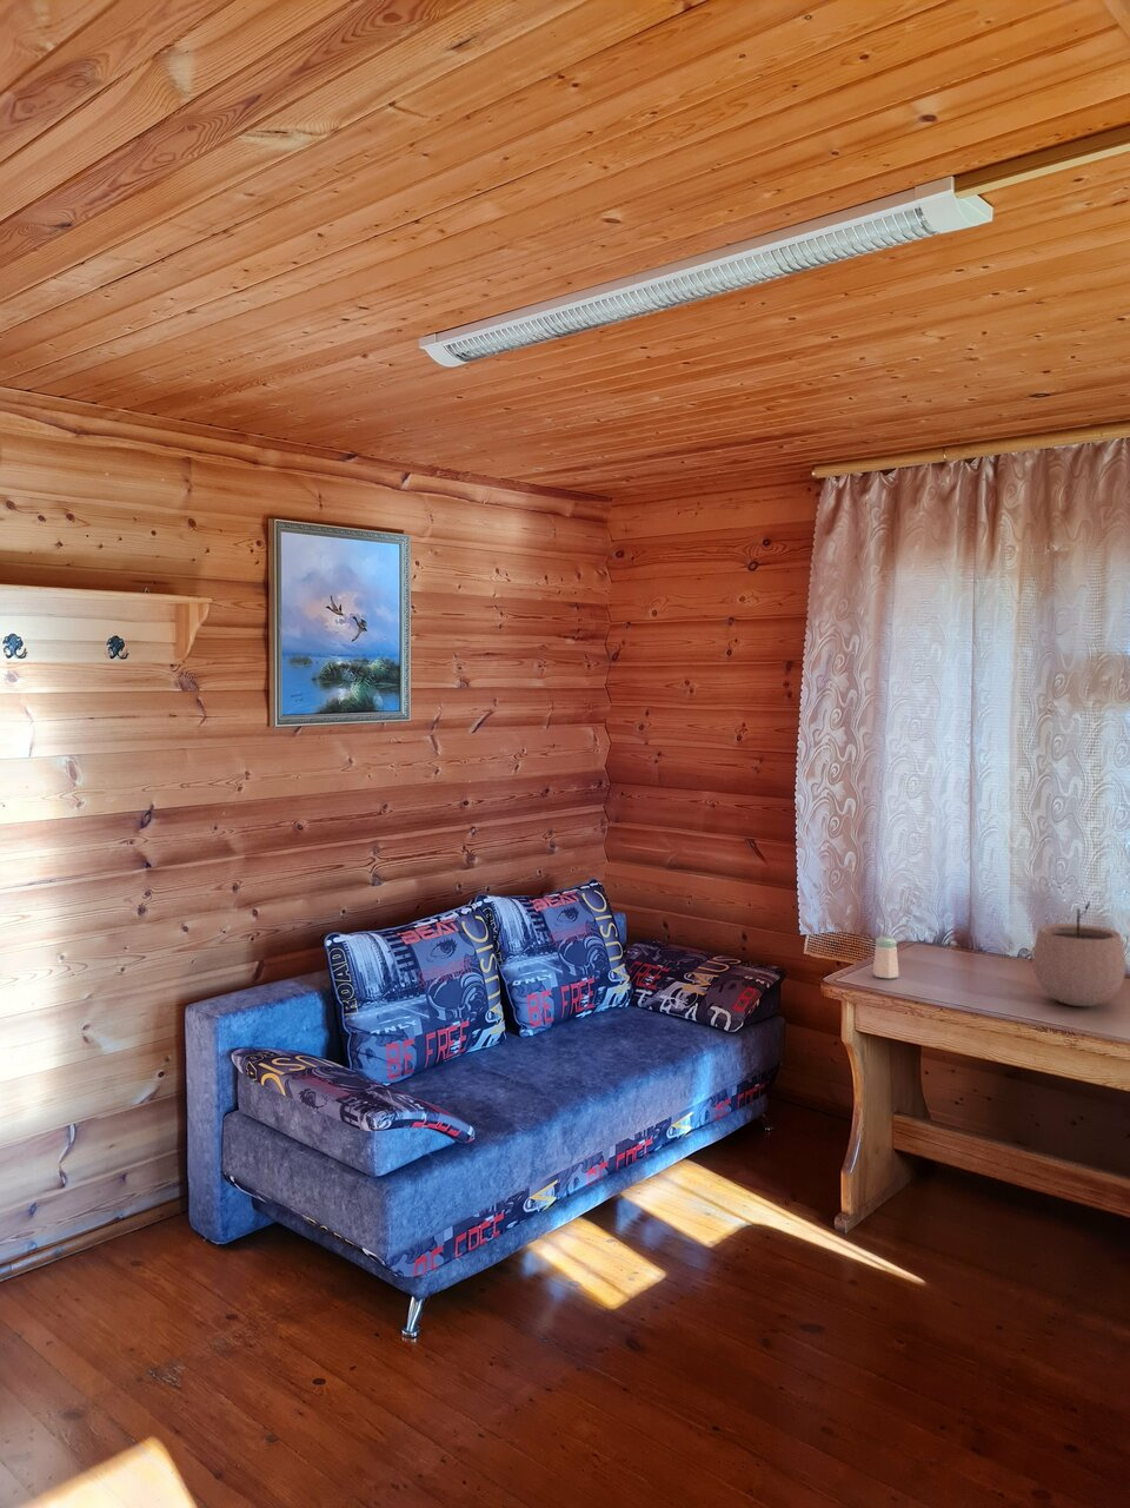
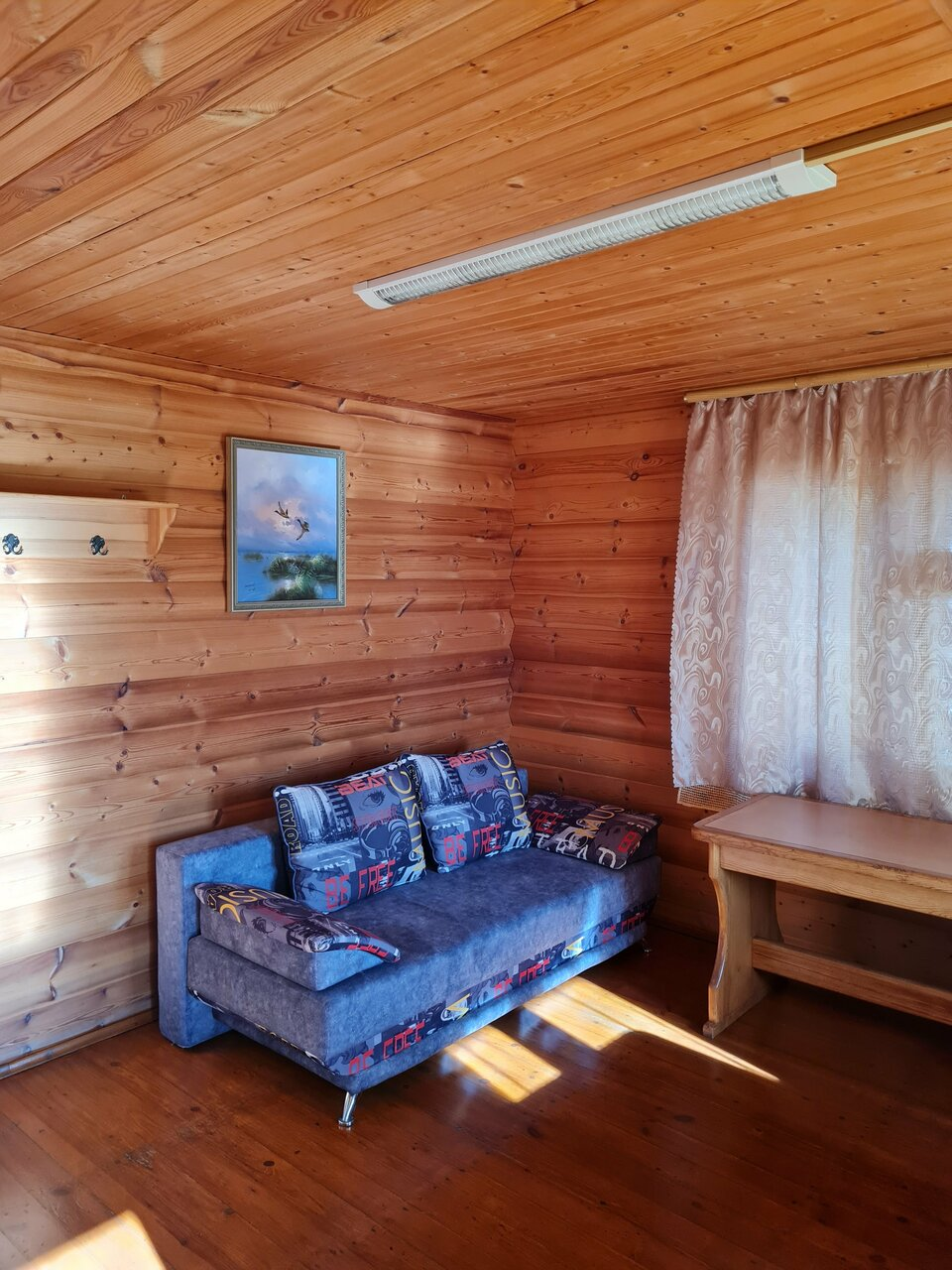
- plant pot (1078, 951)
- salt shaker (885, 957)
